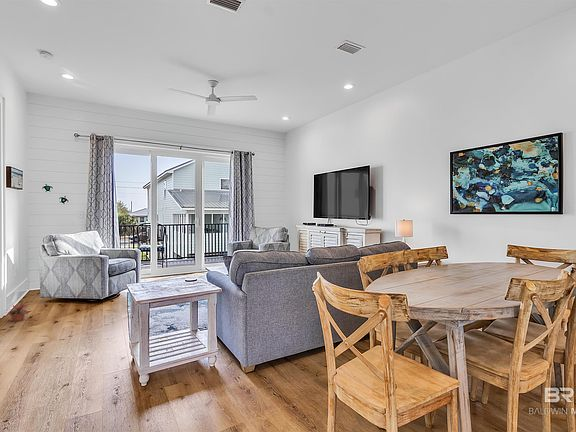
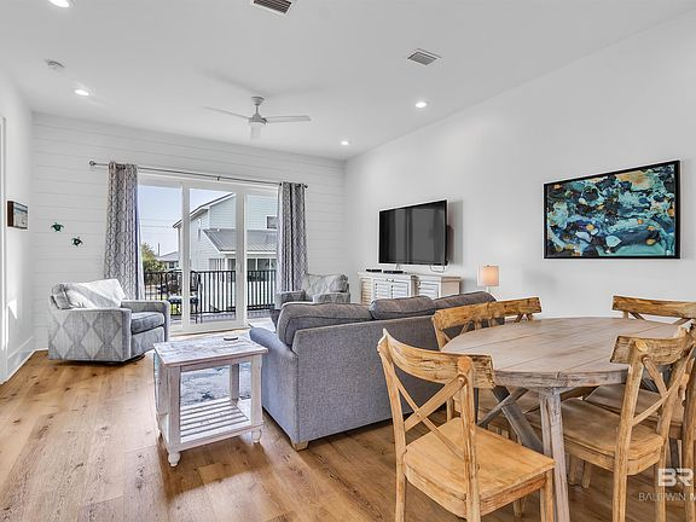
- potted plant (18, 310)
